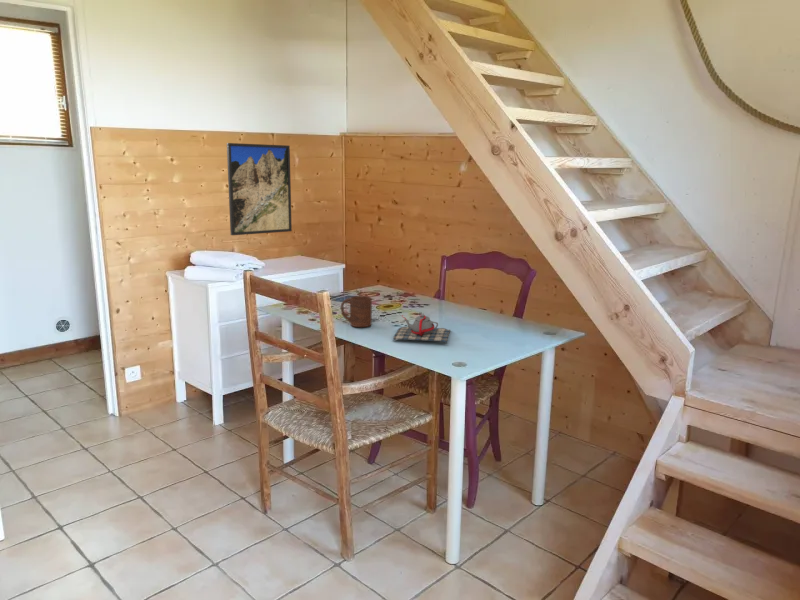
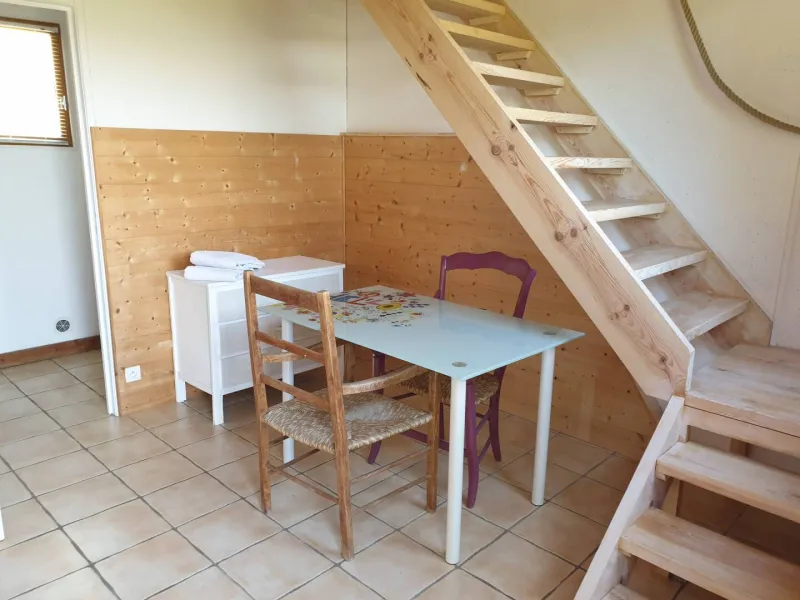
- cup (357, 311)
- teapot (422, 325)
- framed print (260, 189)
